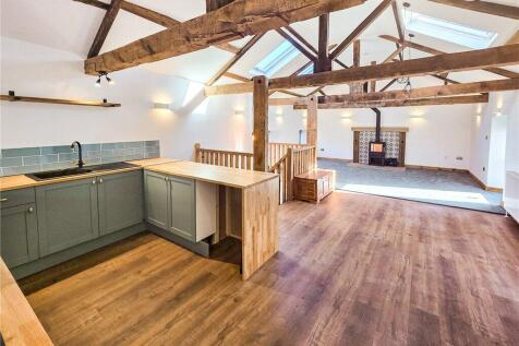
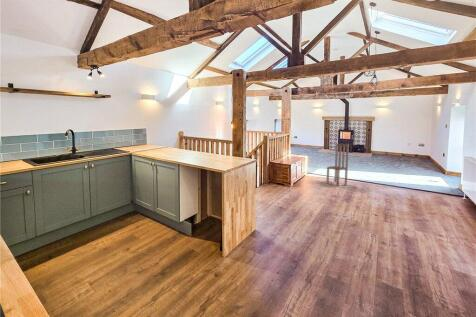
+ chair (336, 164)
